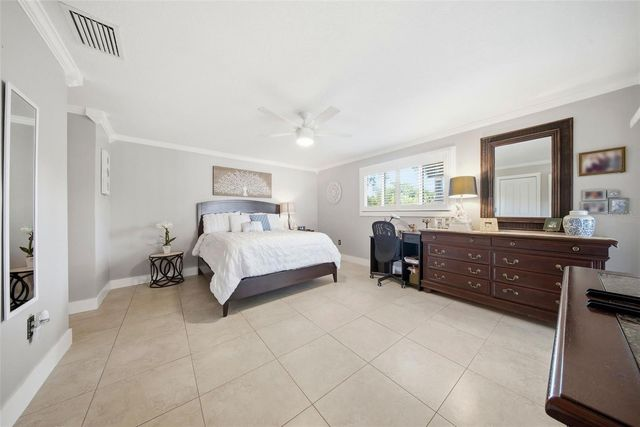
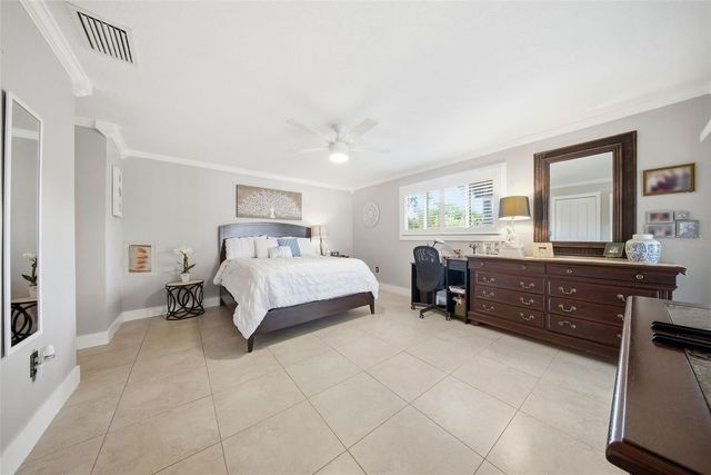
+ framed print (140, 258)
